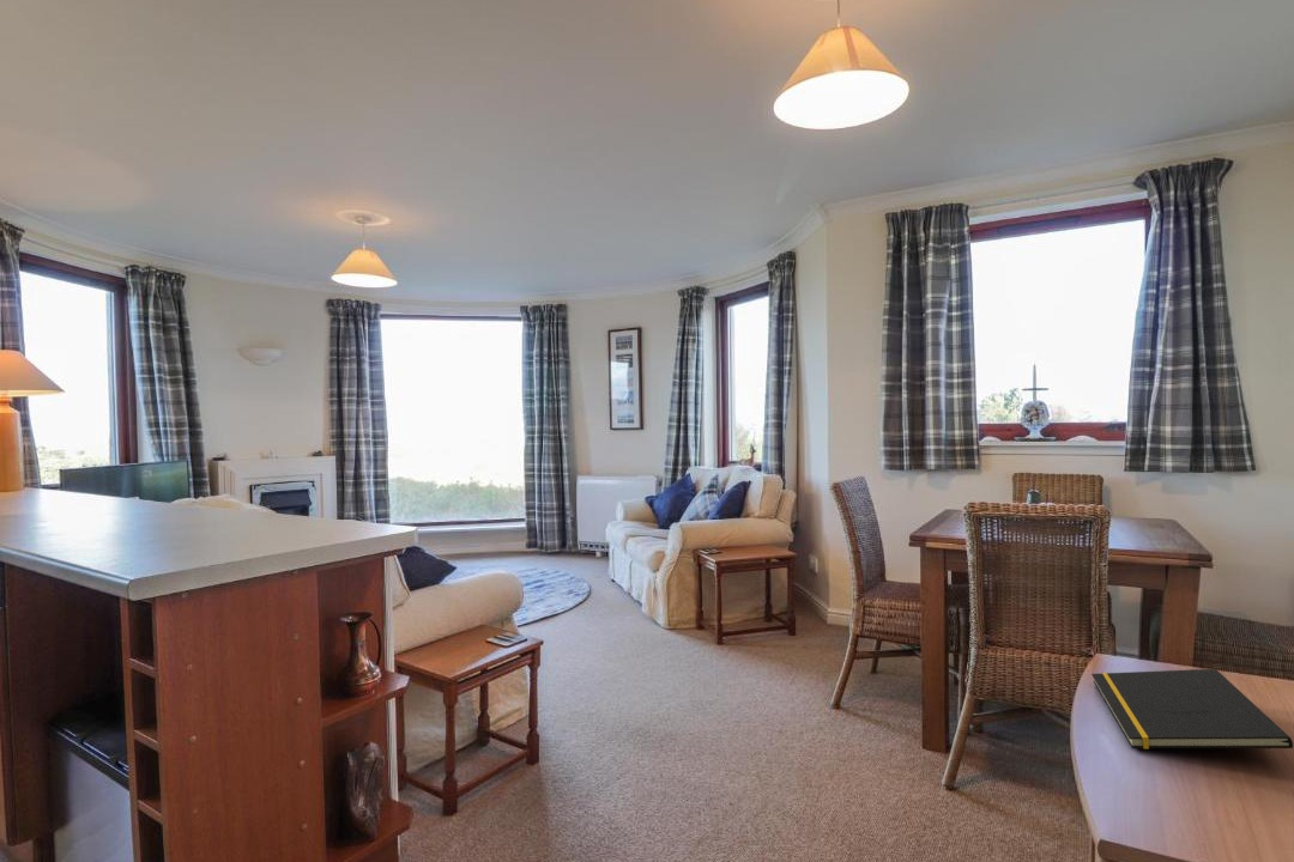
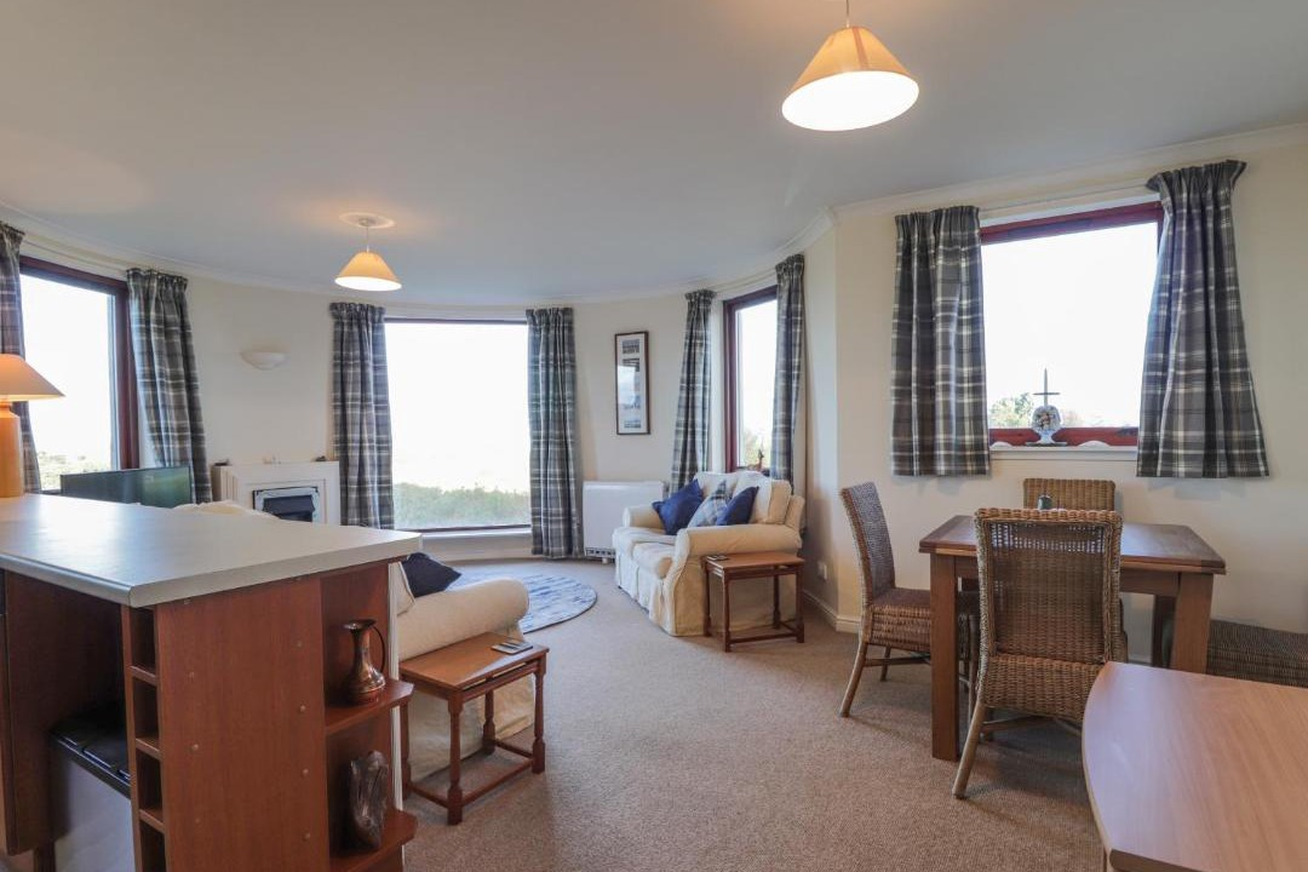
- notepad (1177, 705)
